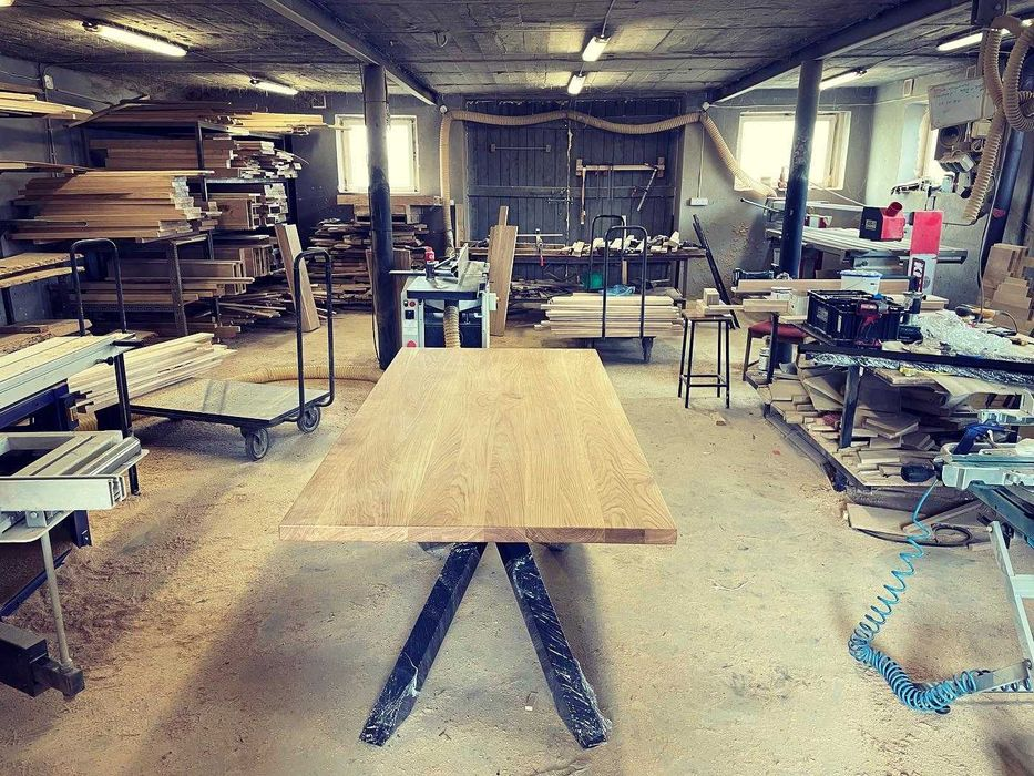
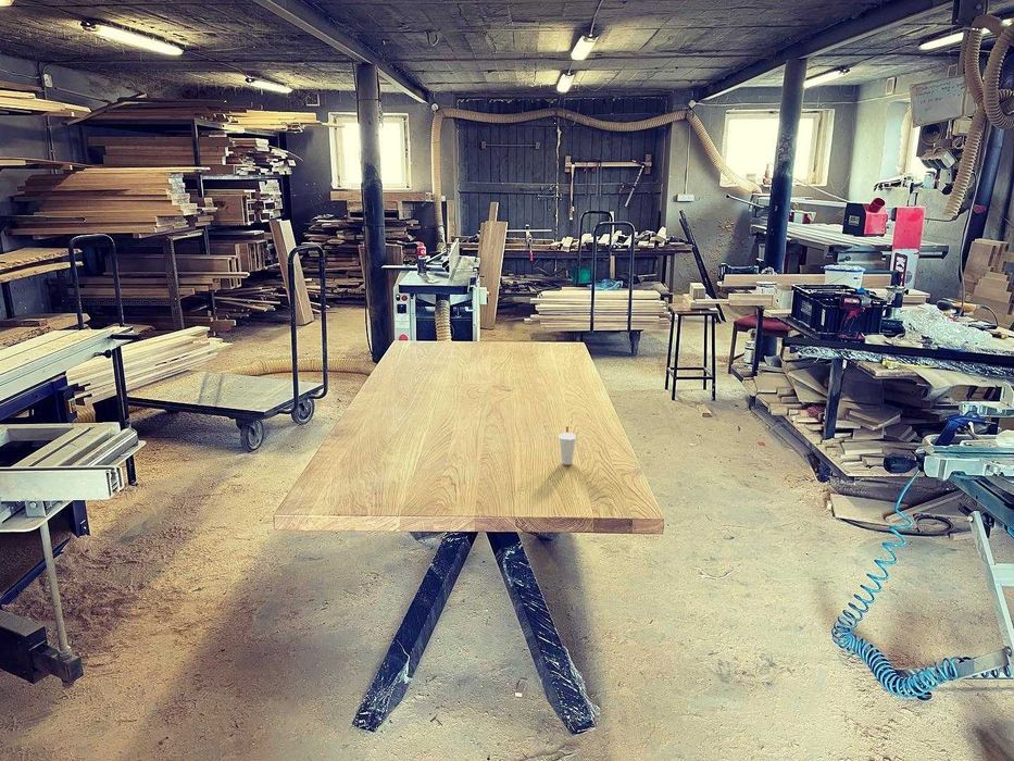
+ cup (566, 445)
